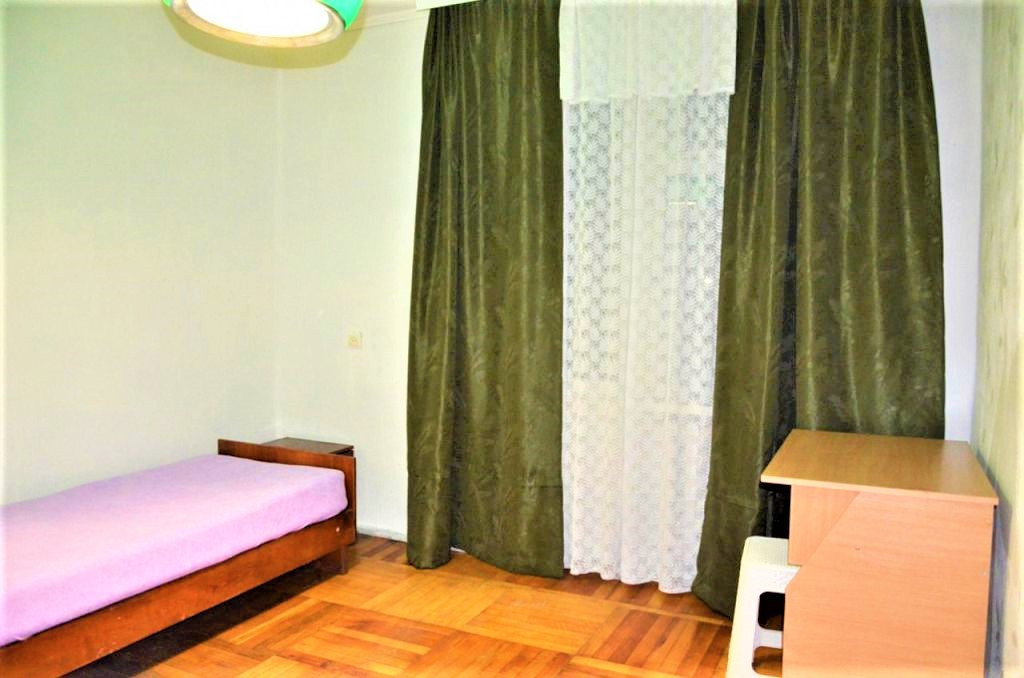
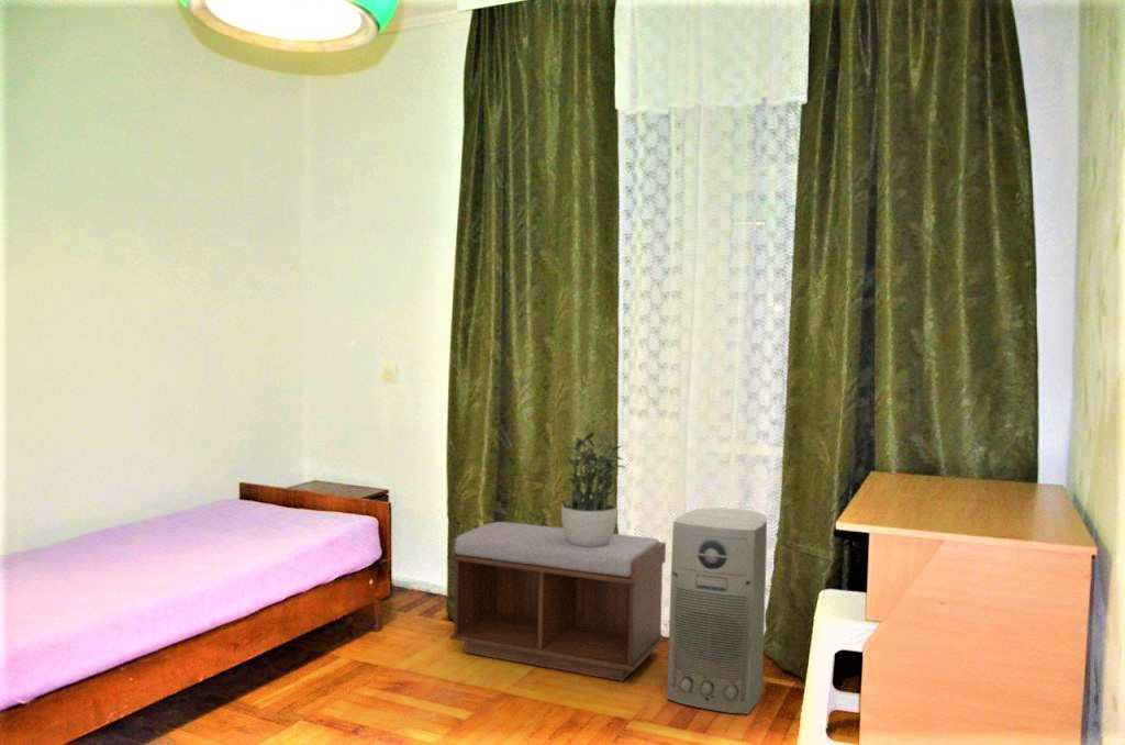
+ bench (557, 593)
+ air purifier (721, 603)
+ potted plant (592, 487)
